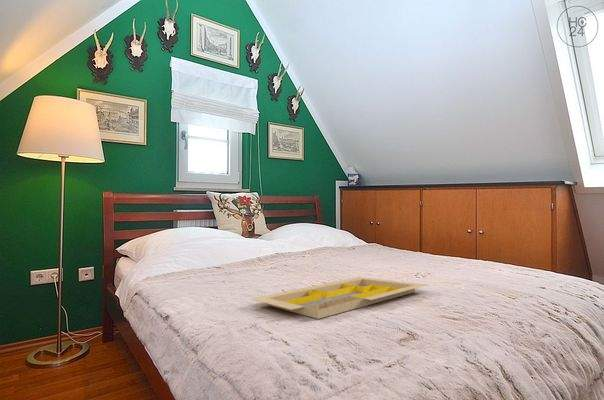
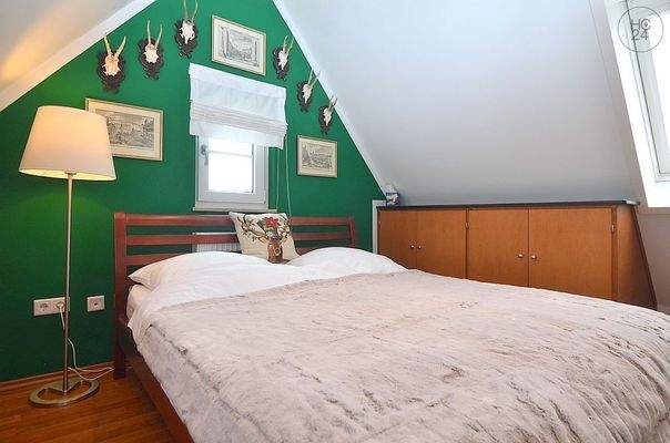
- serving tray (342, 294)
